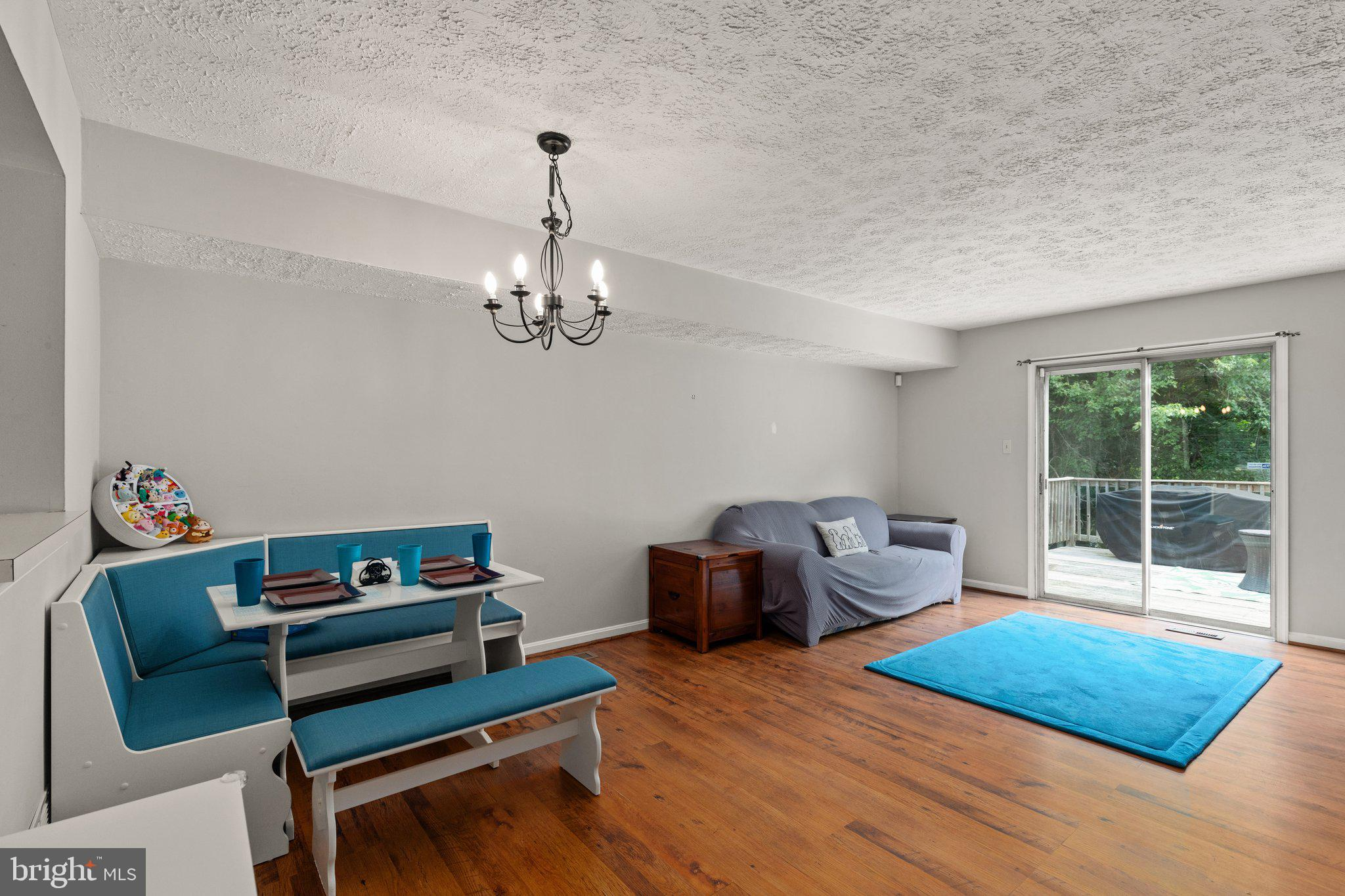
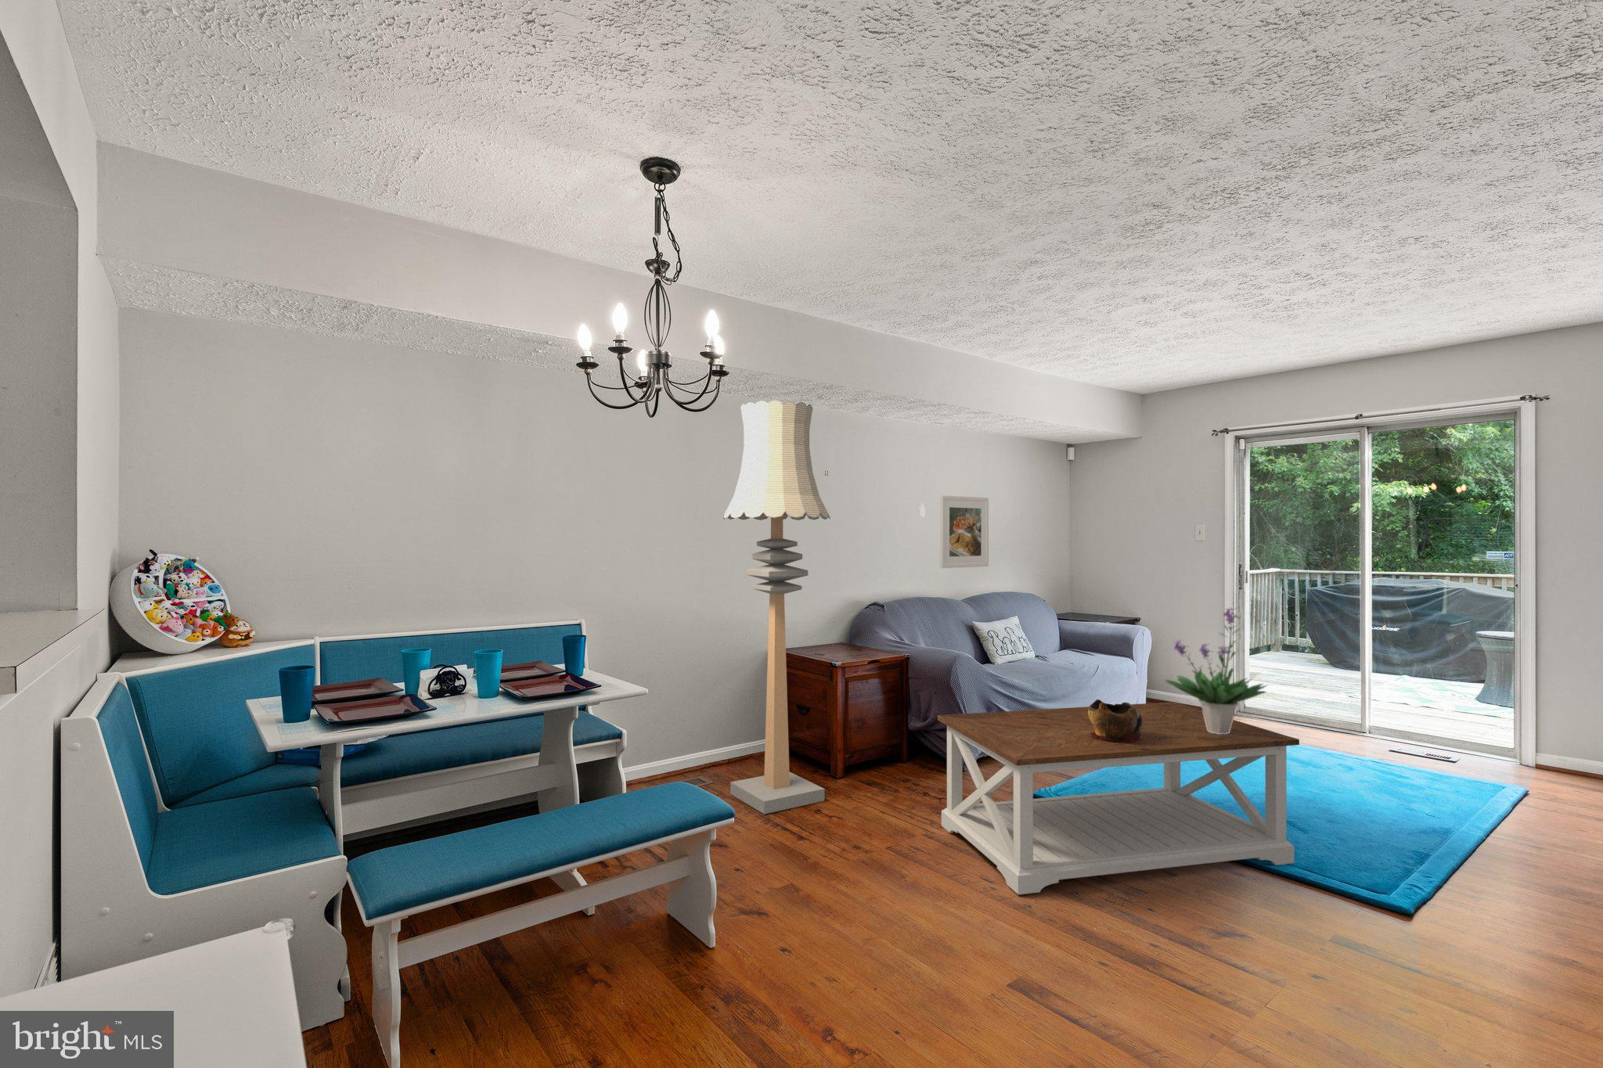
+ potted plant (1219, 668)
+ floor lamp (776, 601)
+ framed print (964, 532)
+ decorative bowl (1114, 719)
+ coffee table (1107, 793)
